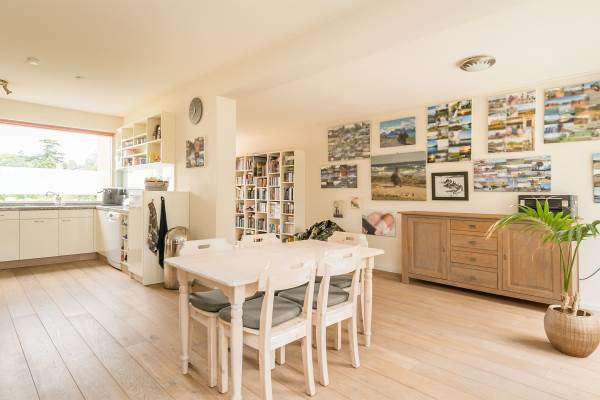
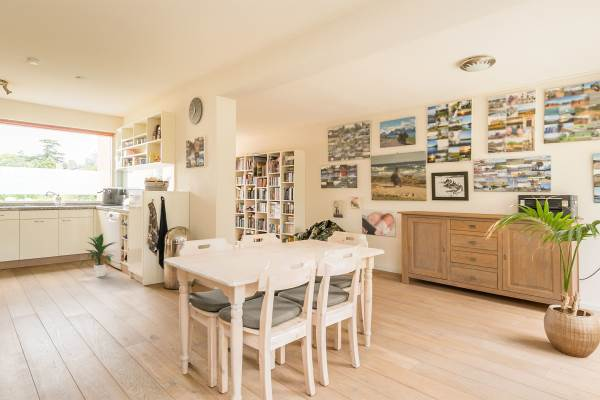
+ indoor plant (98, 254)
